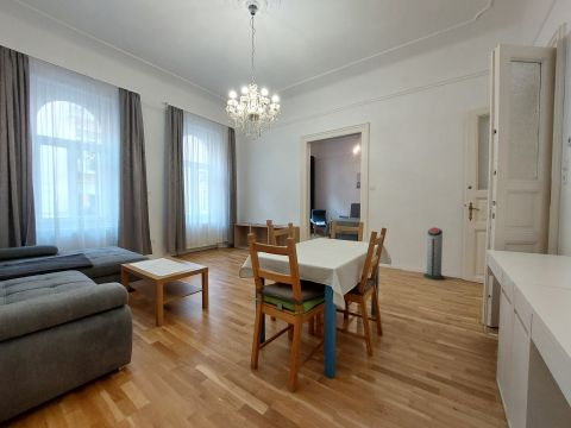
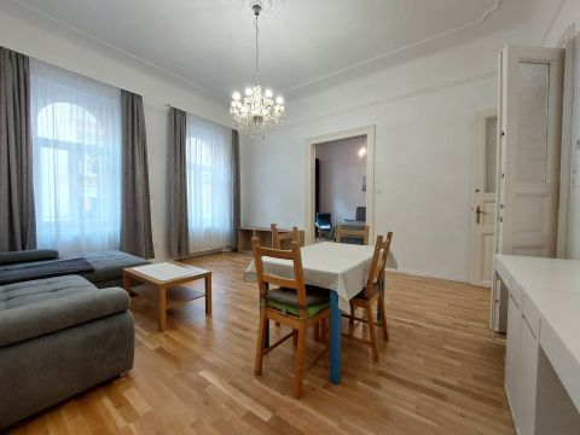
- air purifier (434, 252)
